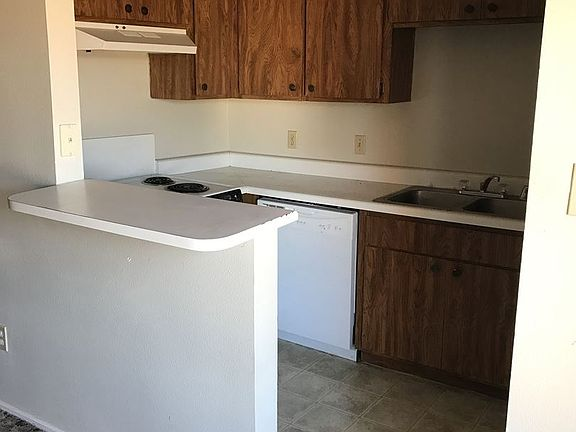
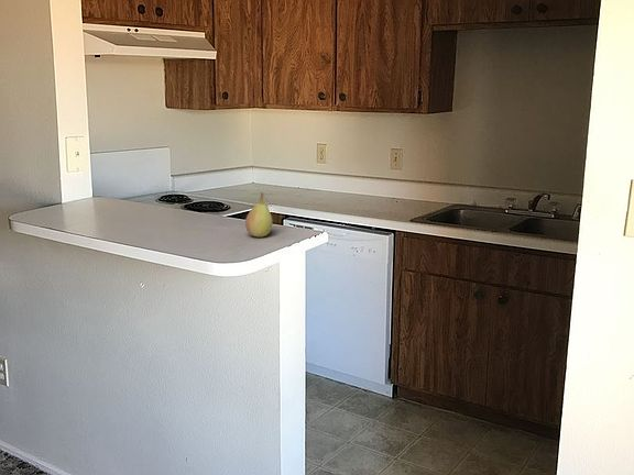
+ fruit (259, 214)
